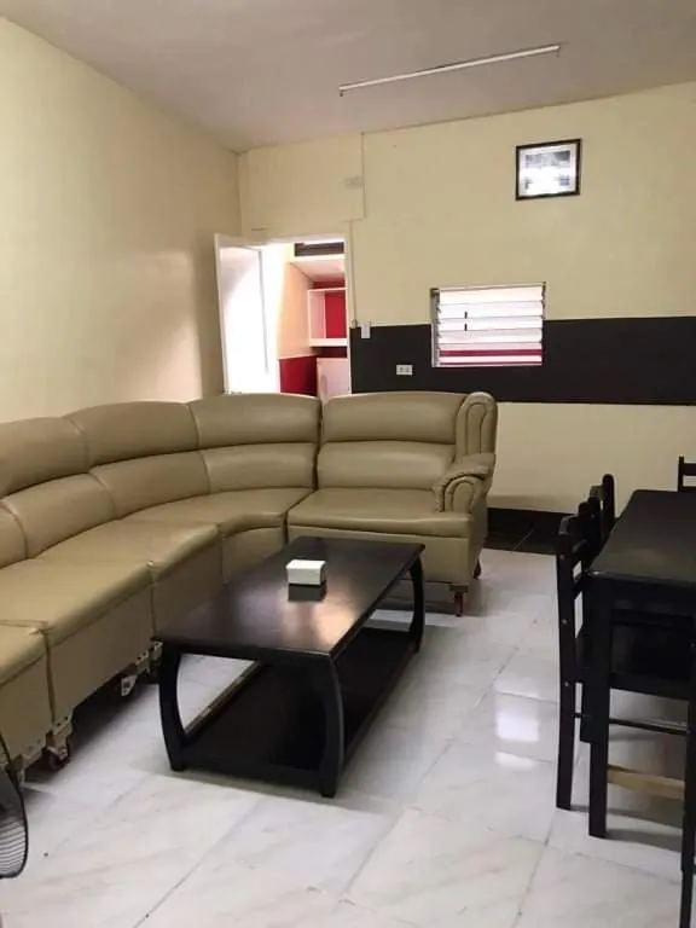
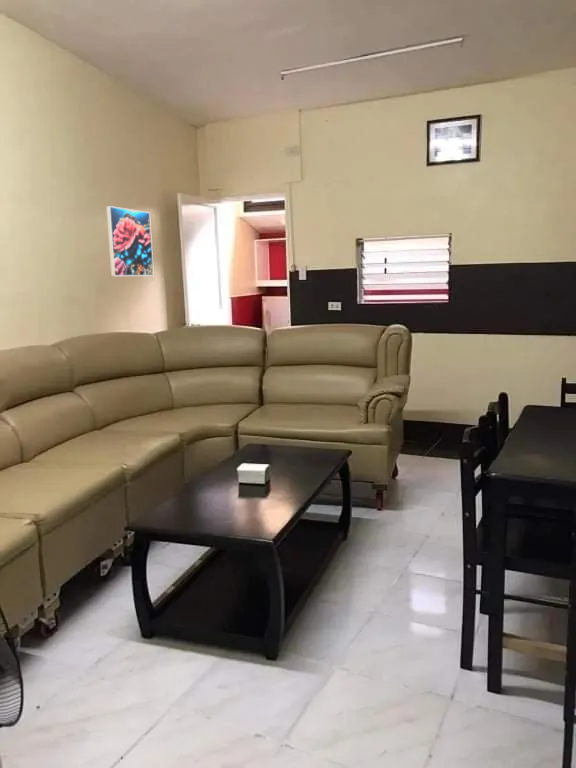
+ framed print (131, 243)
